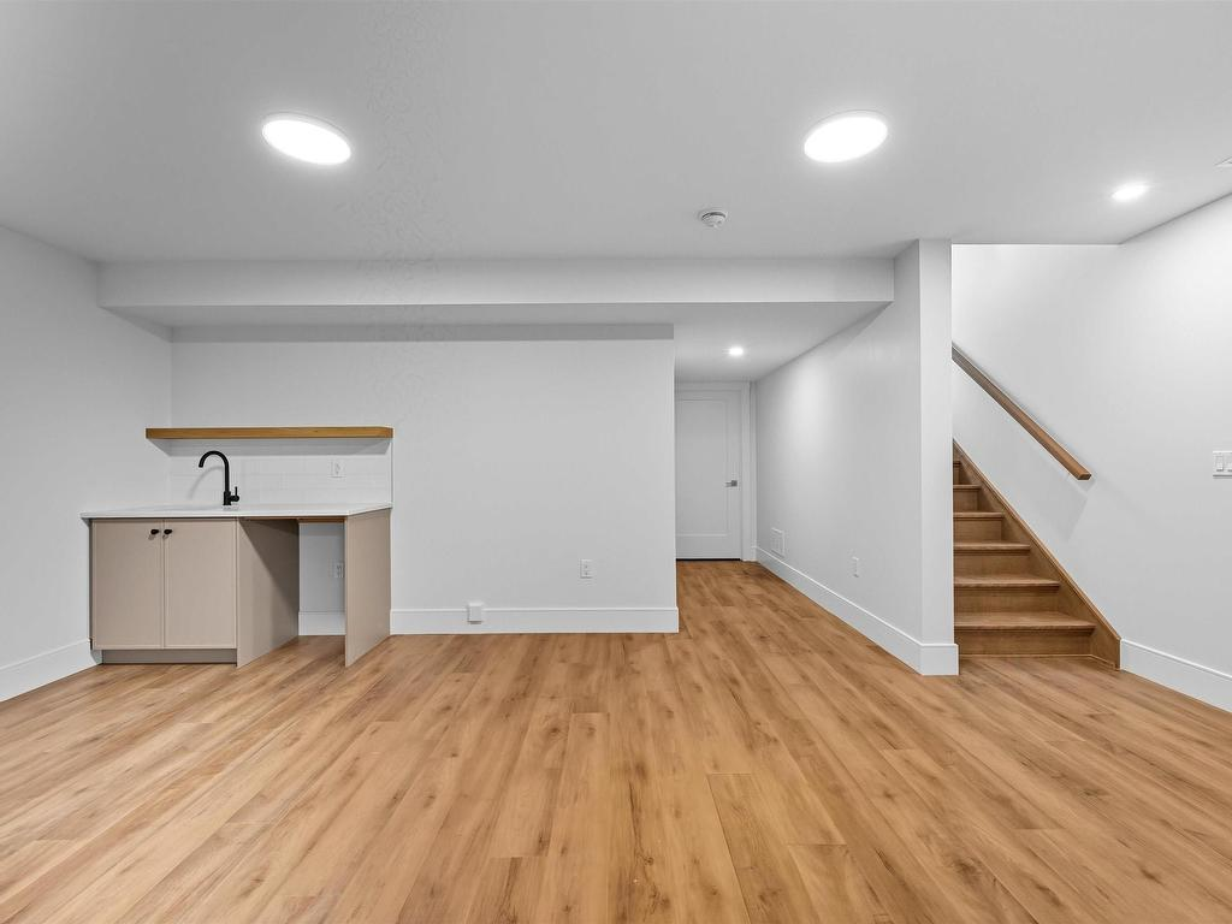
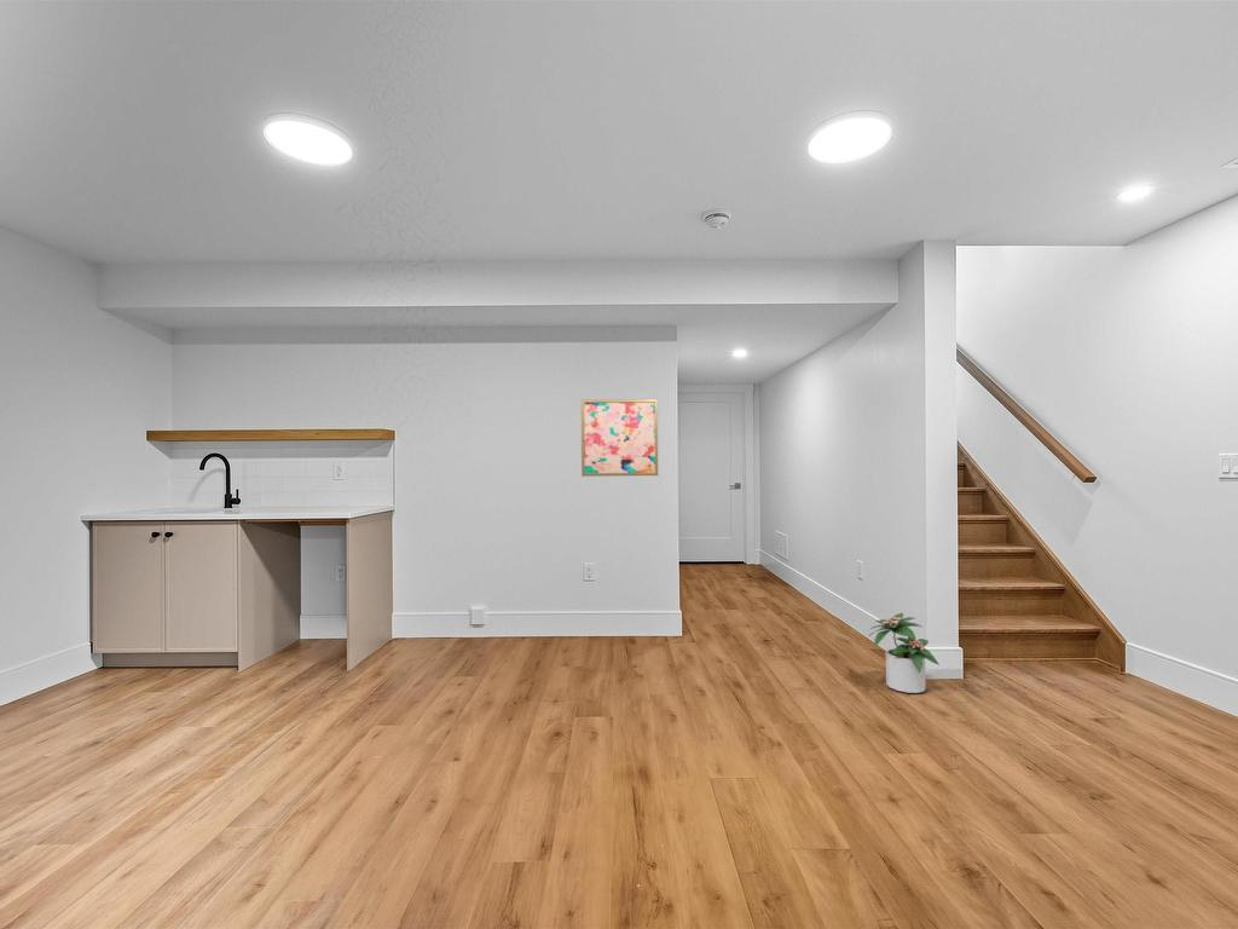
+ potted plant (899, 651)
+ wall art (619, 438)
